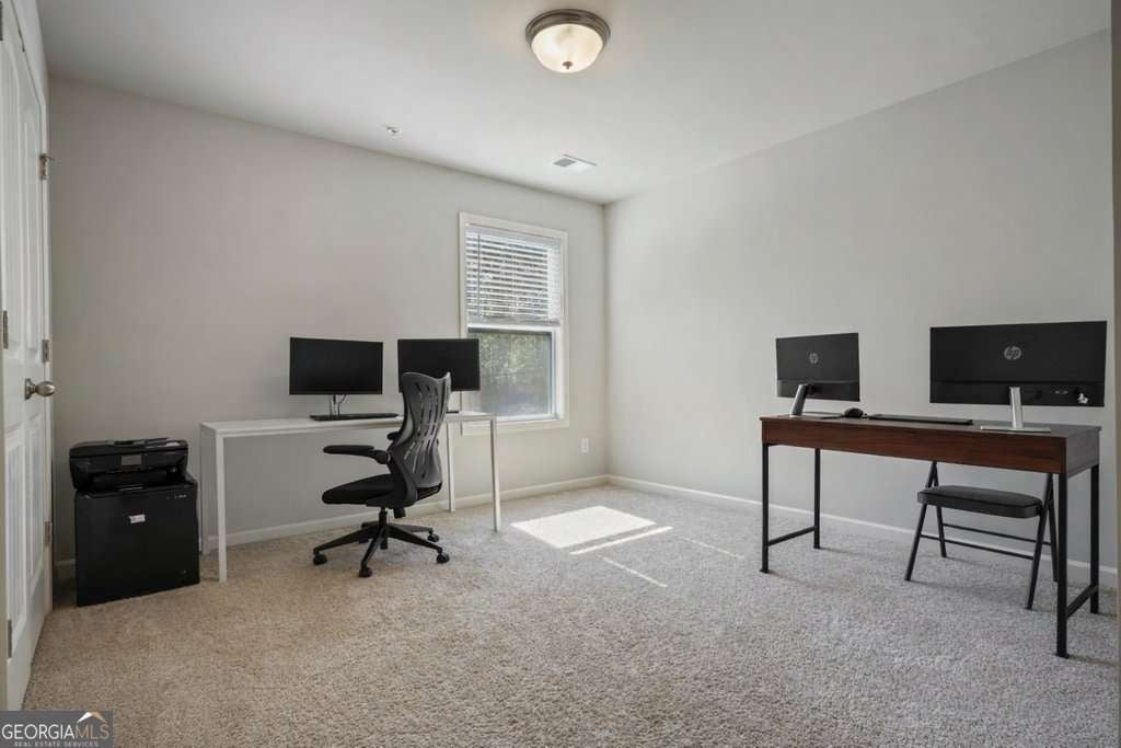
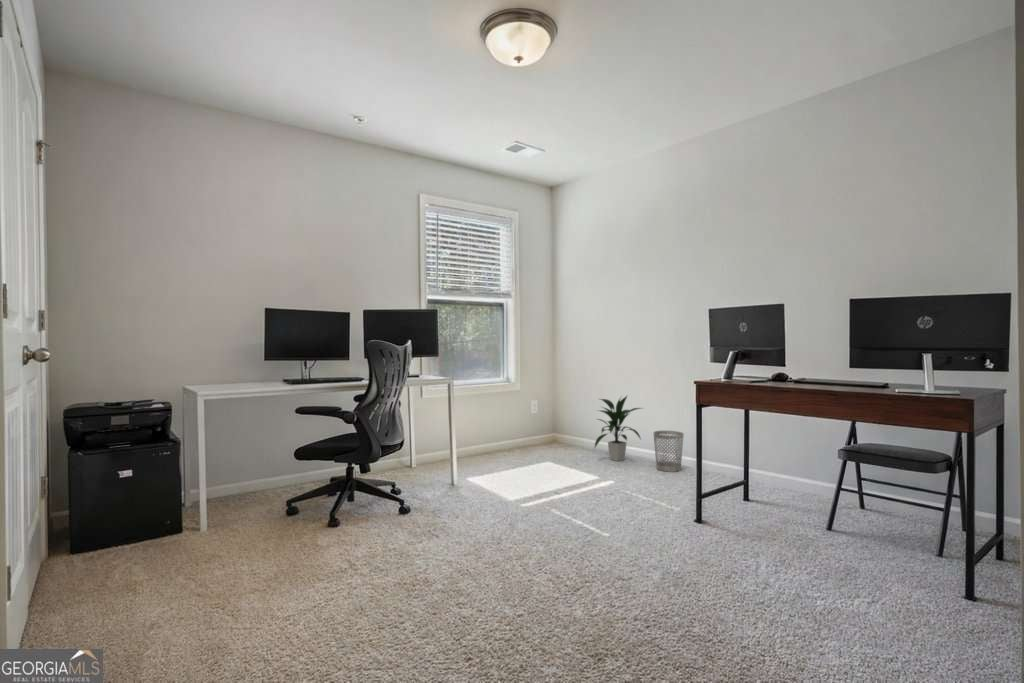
+ indoor plant (614, 426)
+ wastebasket (668, 450)
